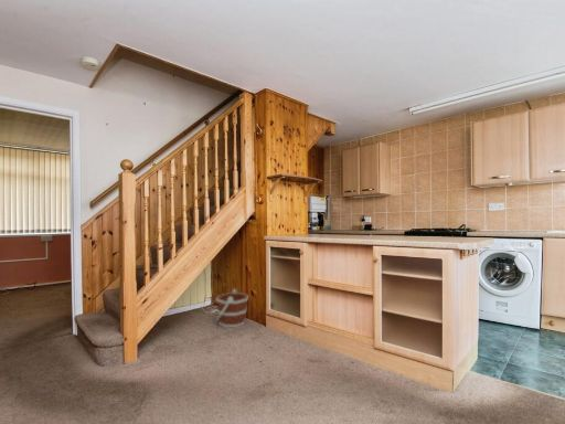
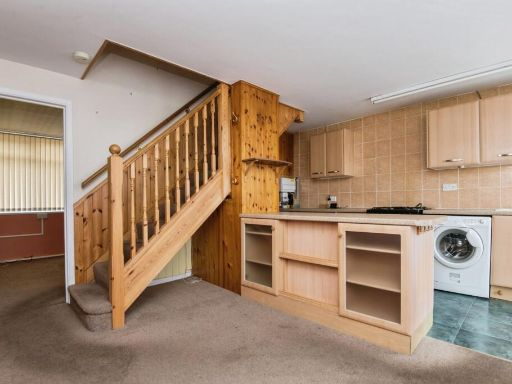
- bucket (230, 307)
